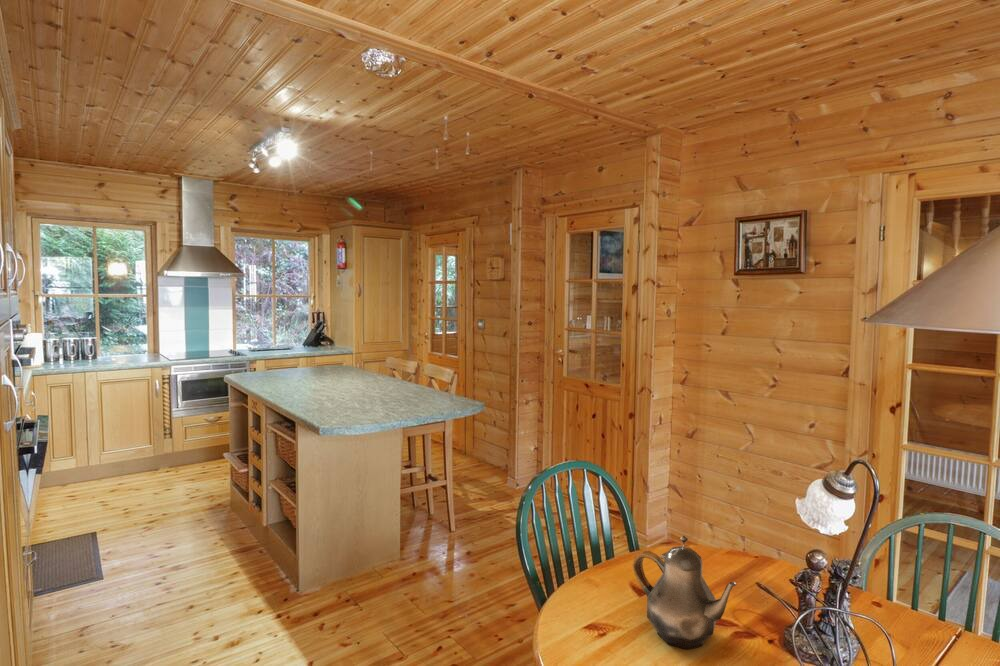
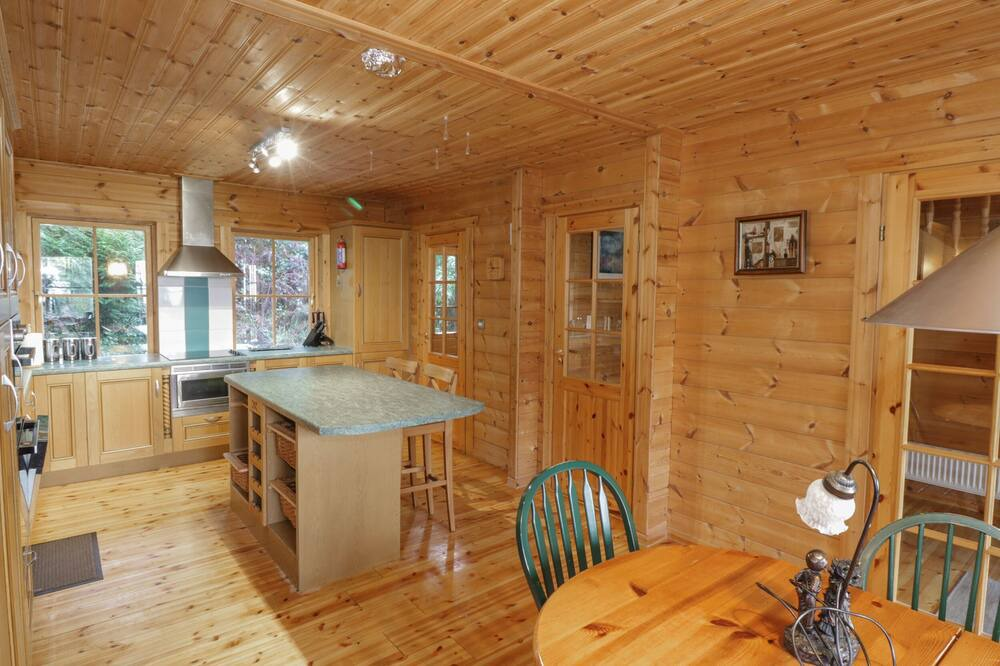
- teapot (682, 585)
